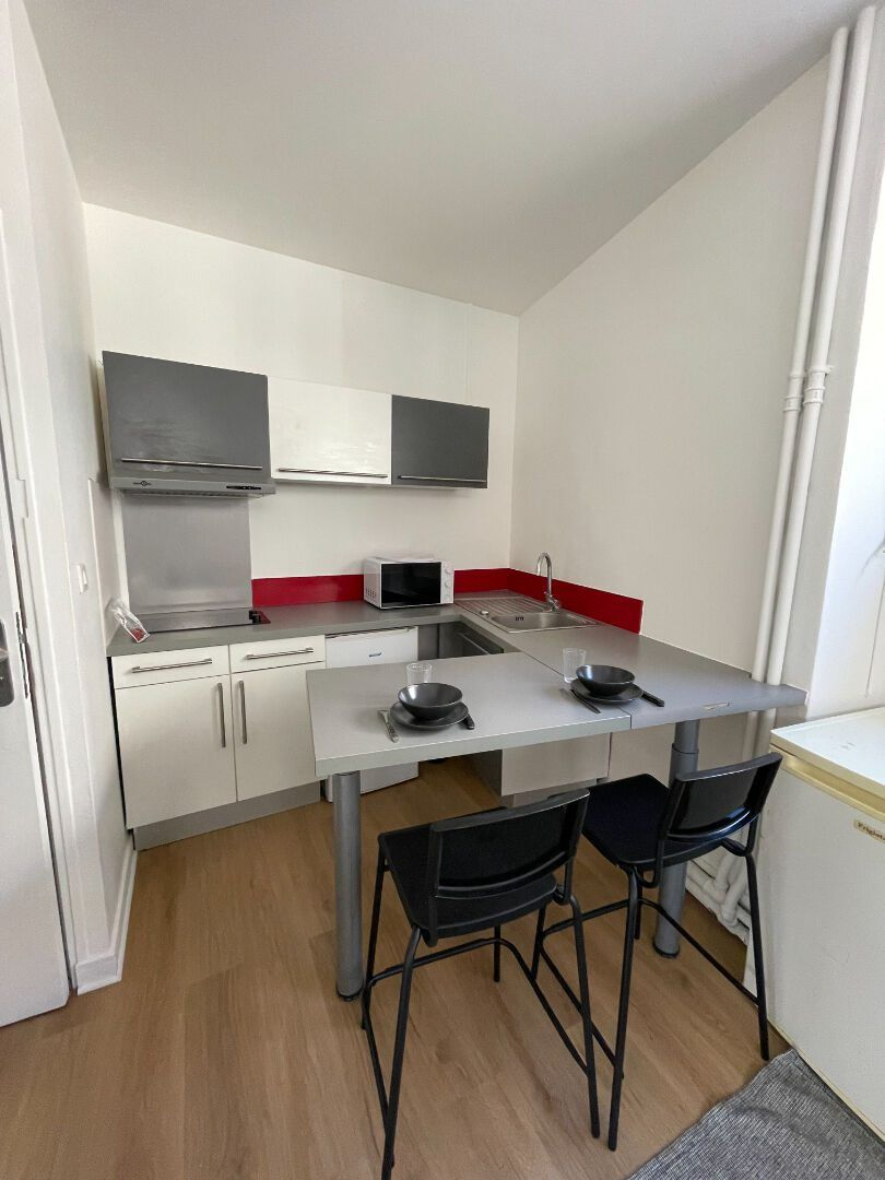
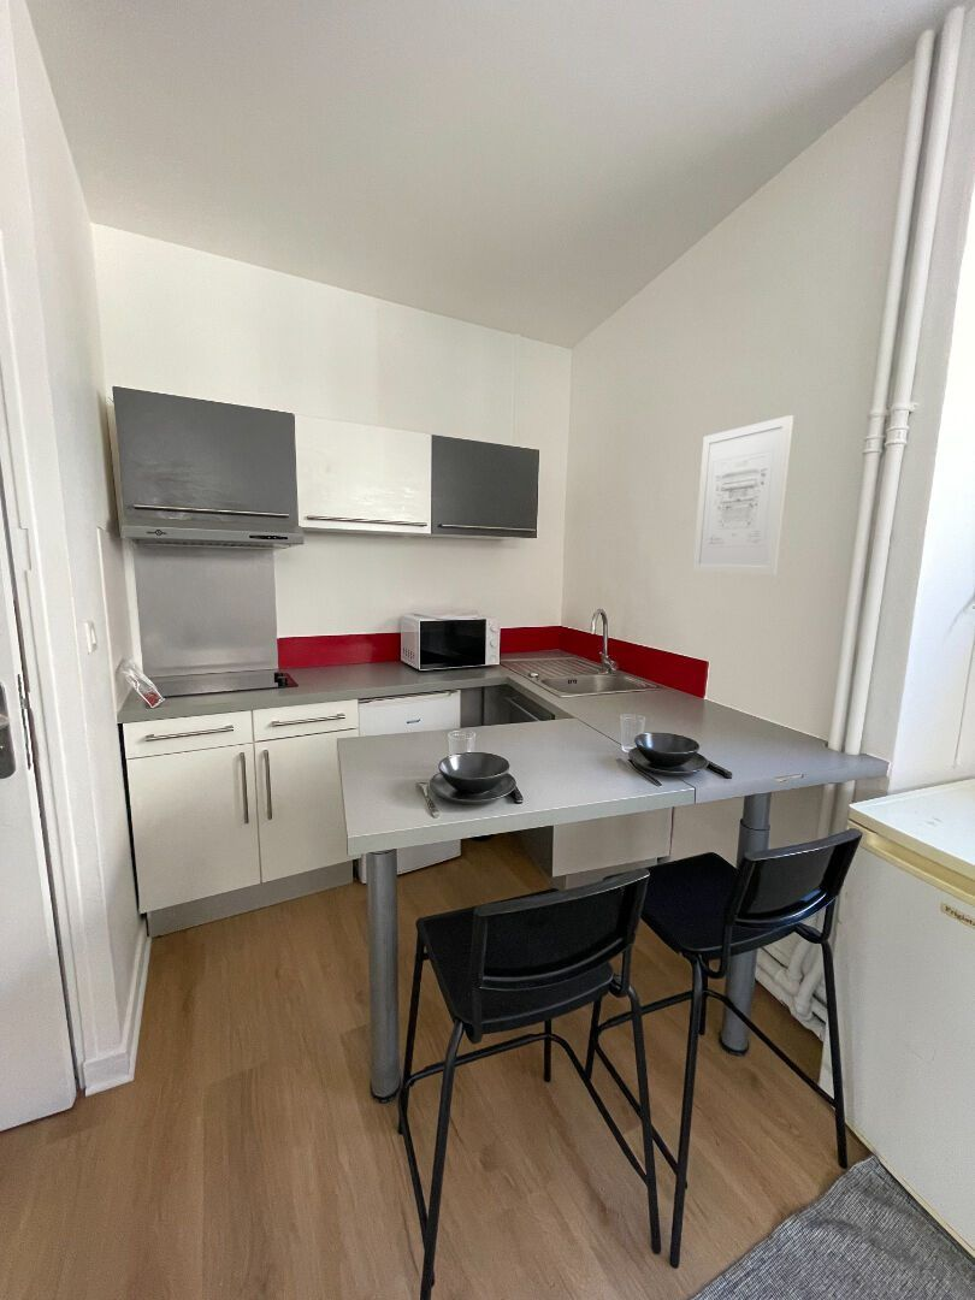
+ wall art (737, 501)
